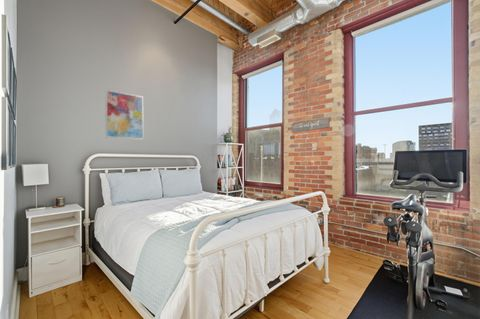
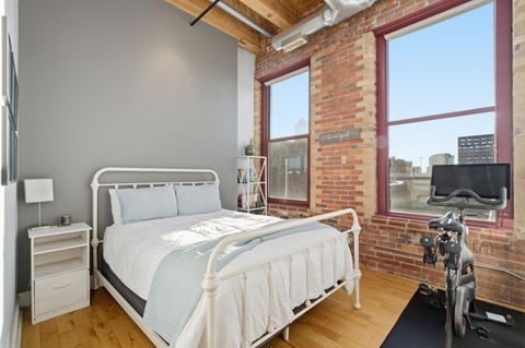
- wall art (125, 116)
